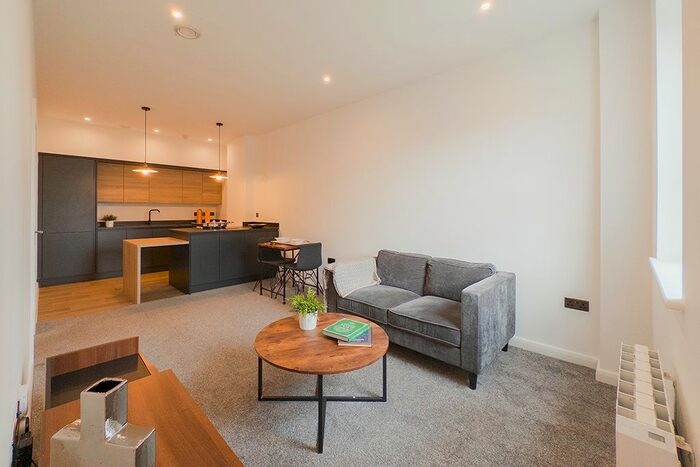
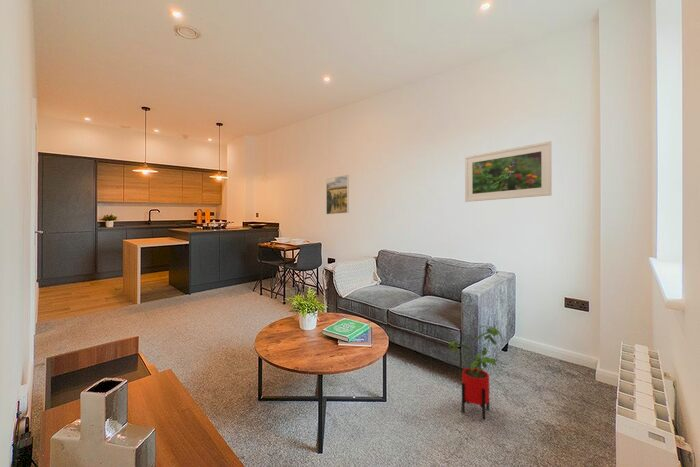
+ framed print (504, 174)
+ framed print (337, 195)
+ house plant (479, 369)
